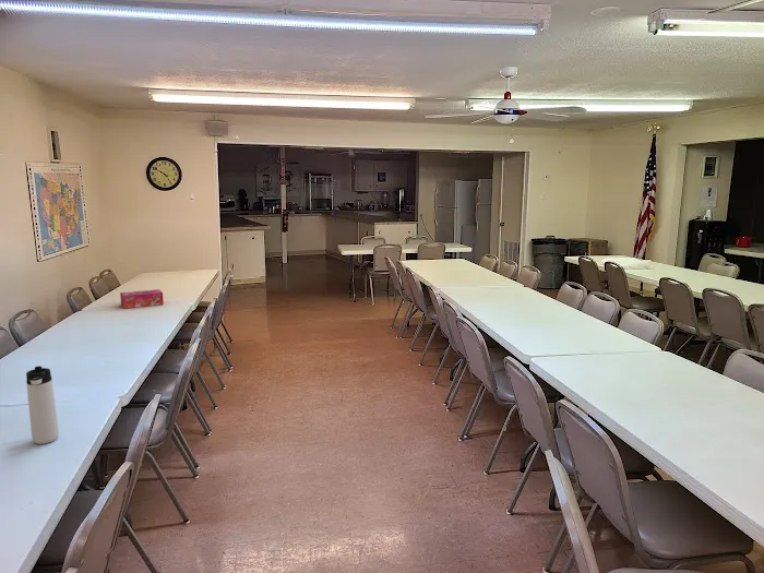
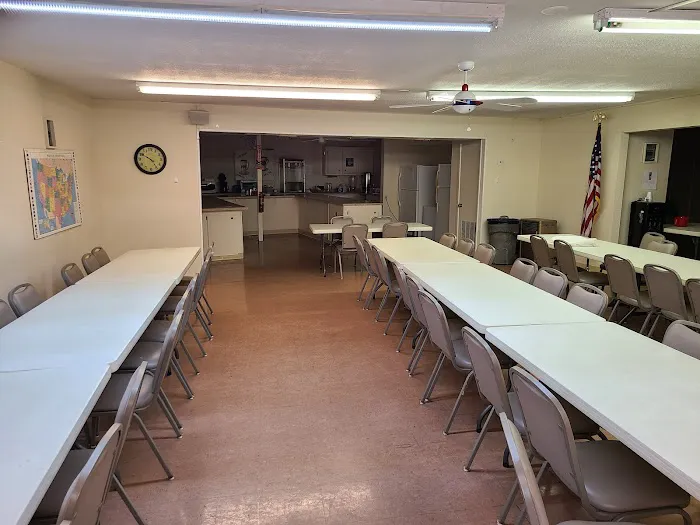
- tissue box (142, 298)
- thermos bottle (40, 405)
